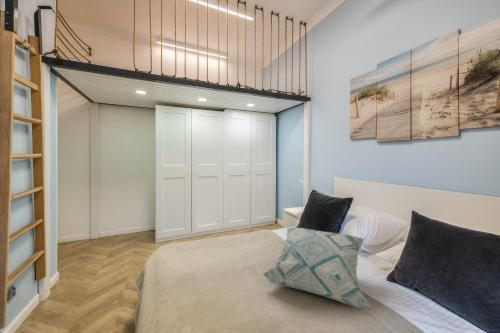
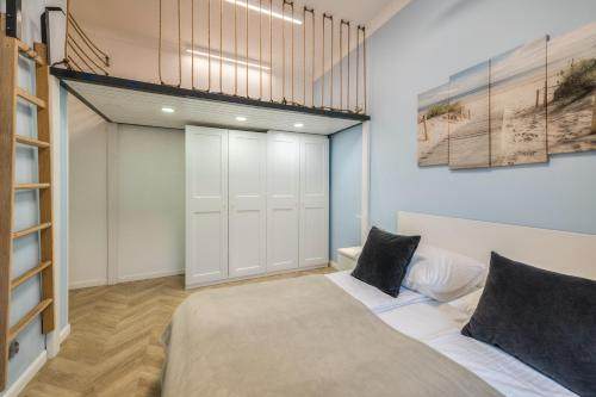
- decorative pillow (317, 258)
